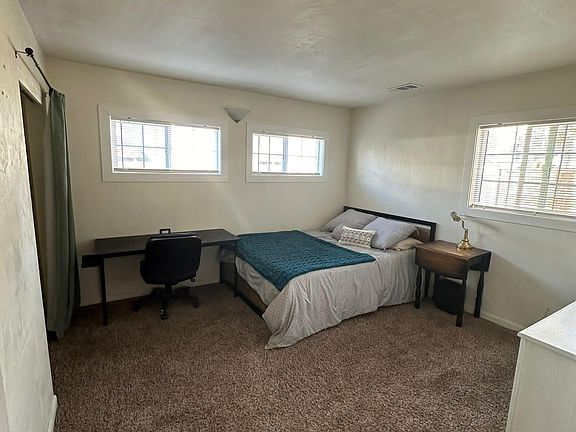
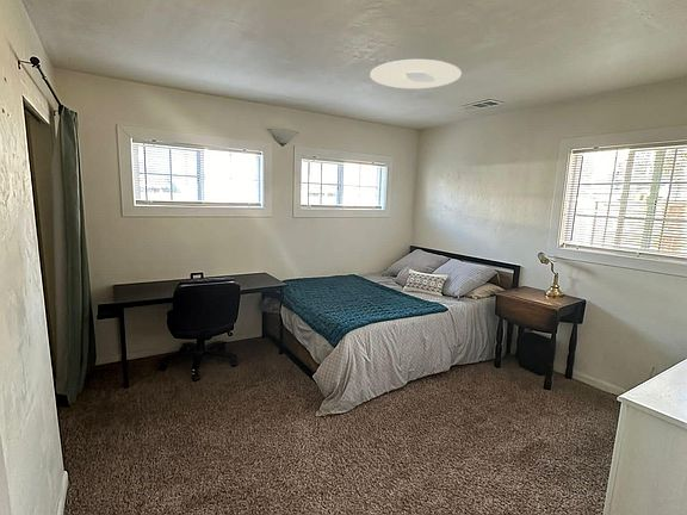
+ ceiling light (415, 70)
